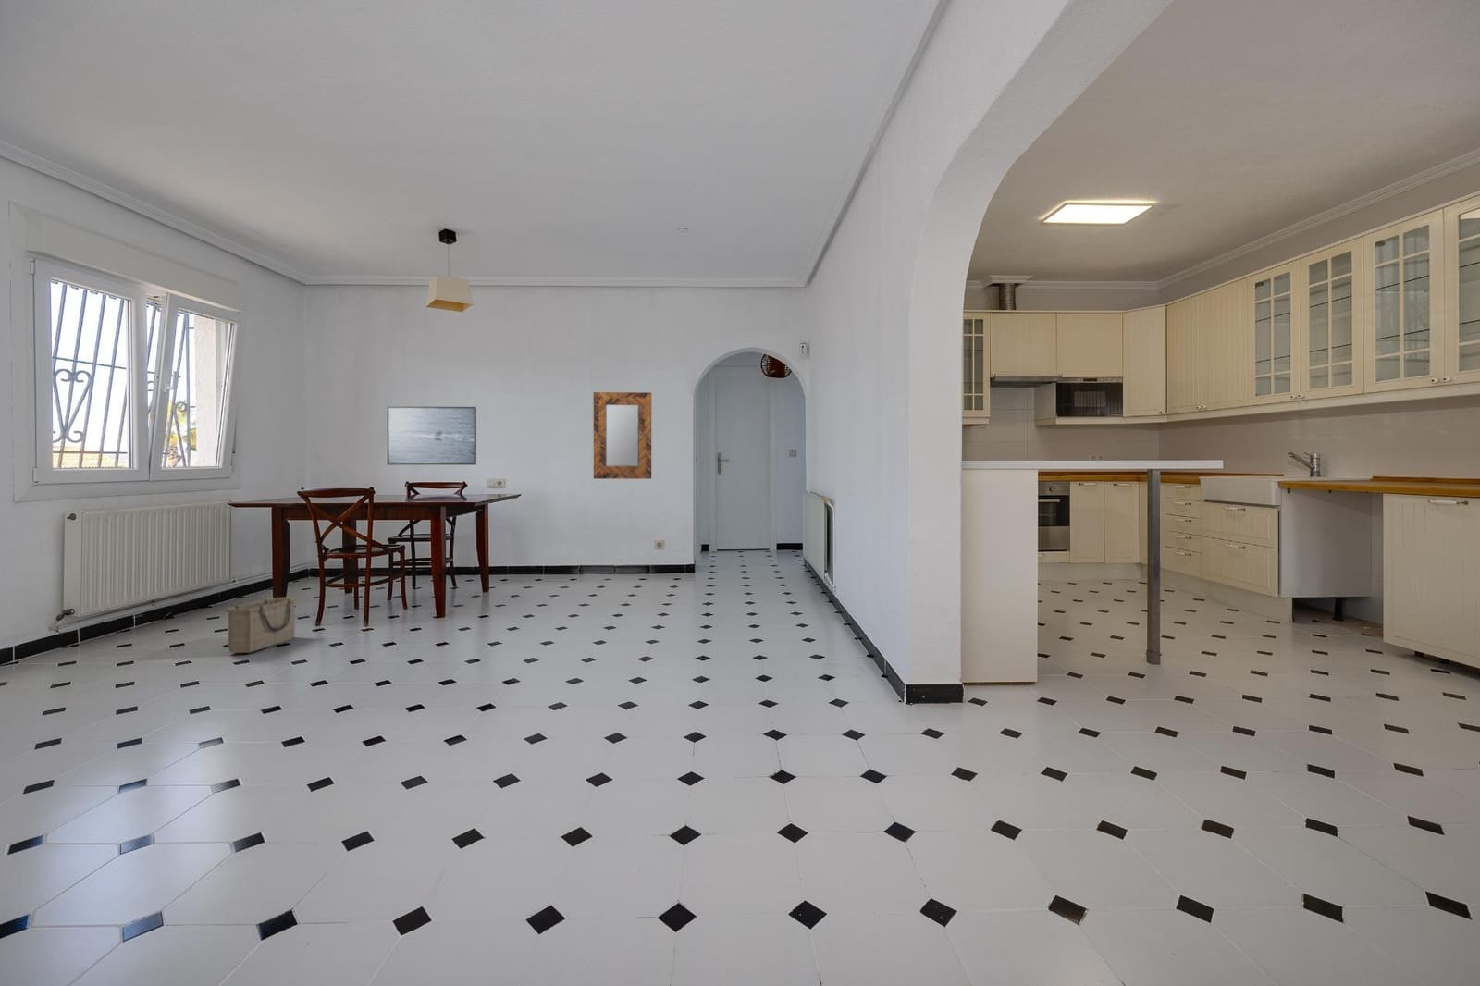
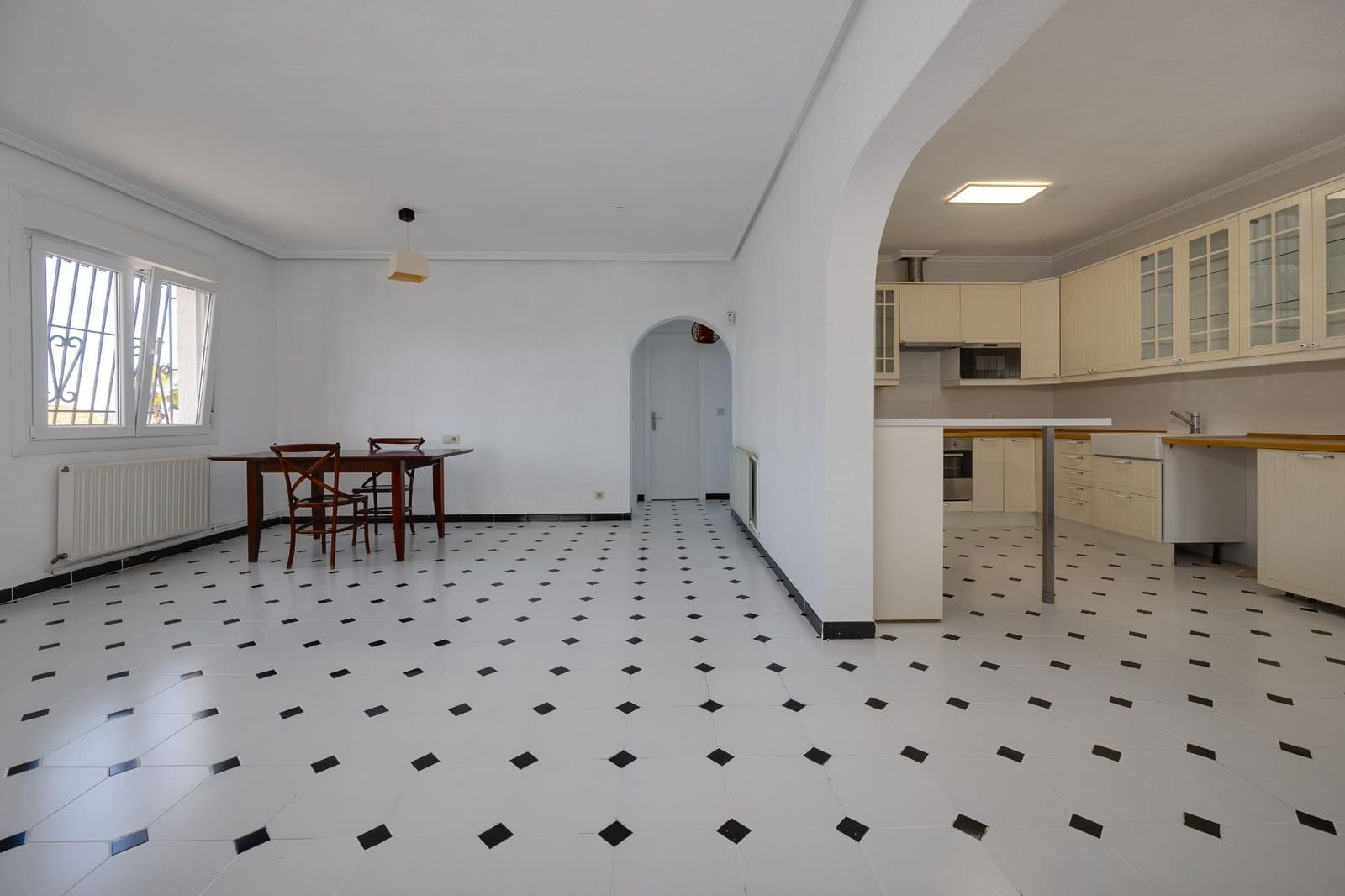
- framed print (431, 436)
- home mirror (623, 436)
- basket (263, 624)
